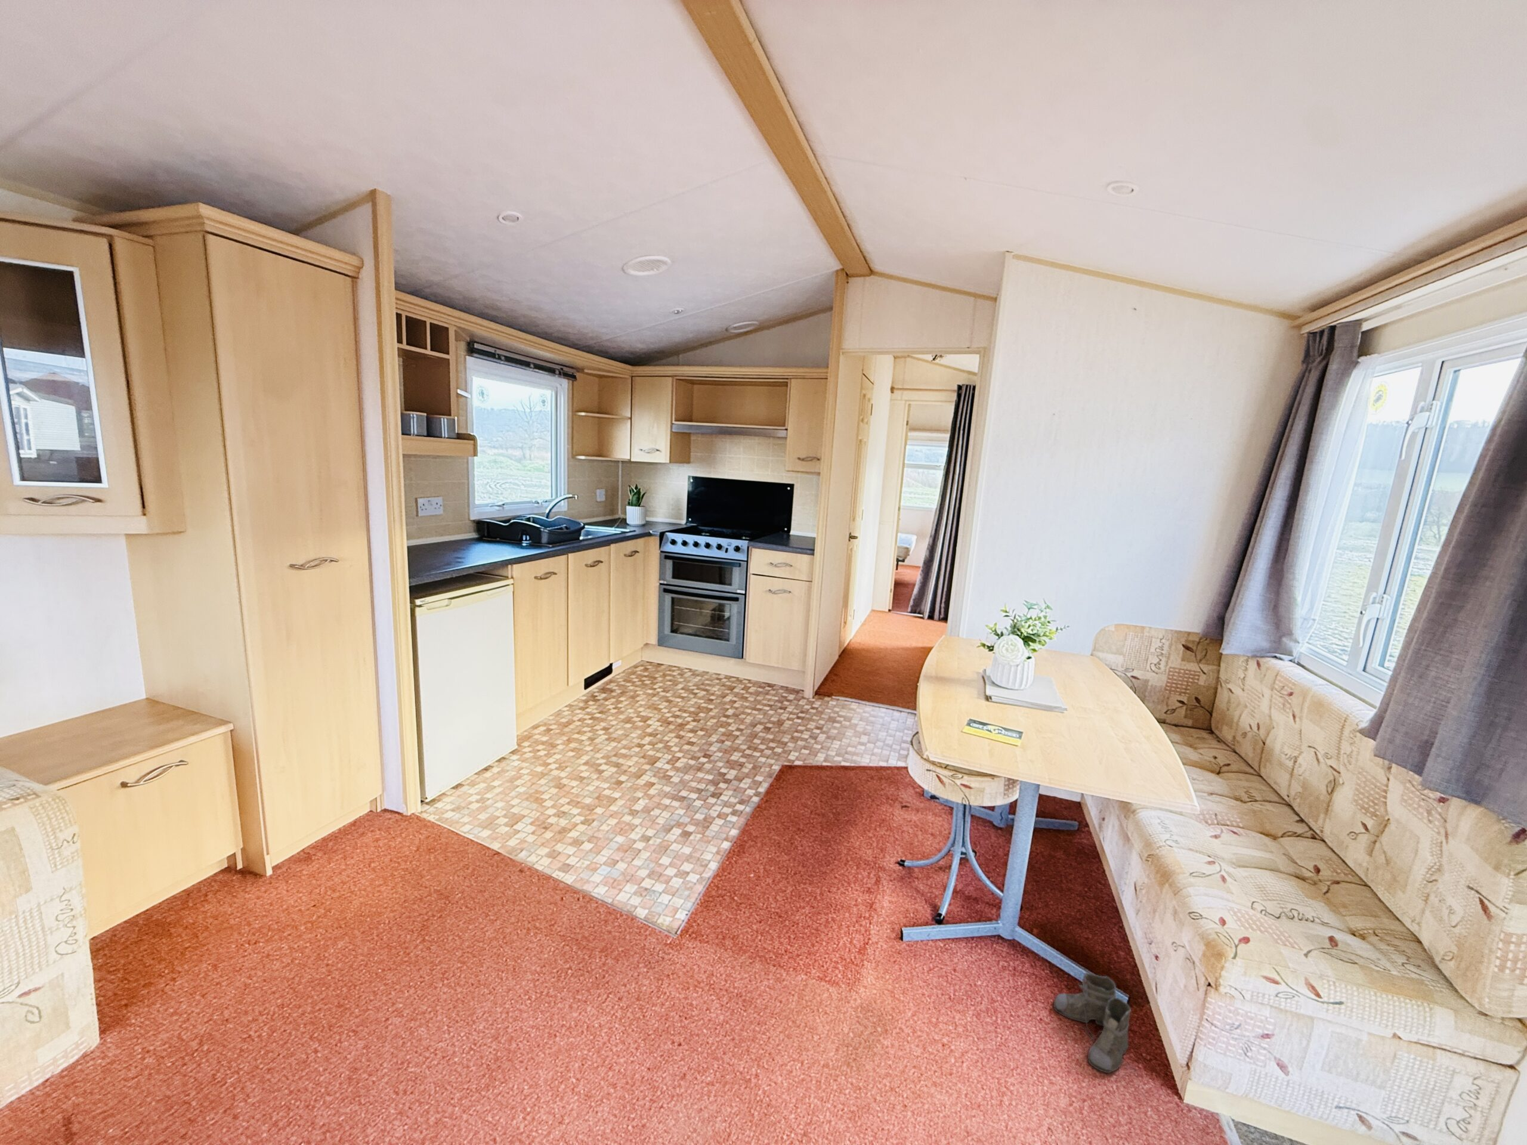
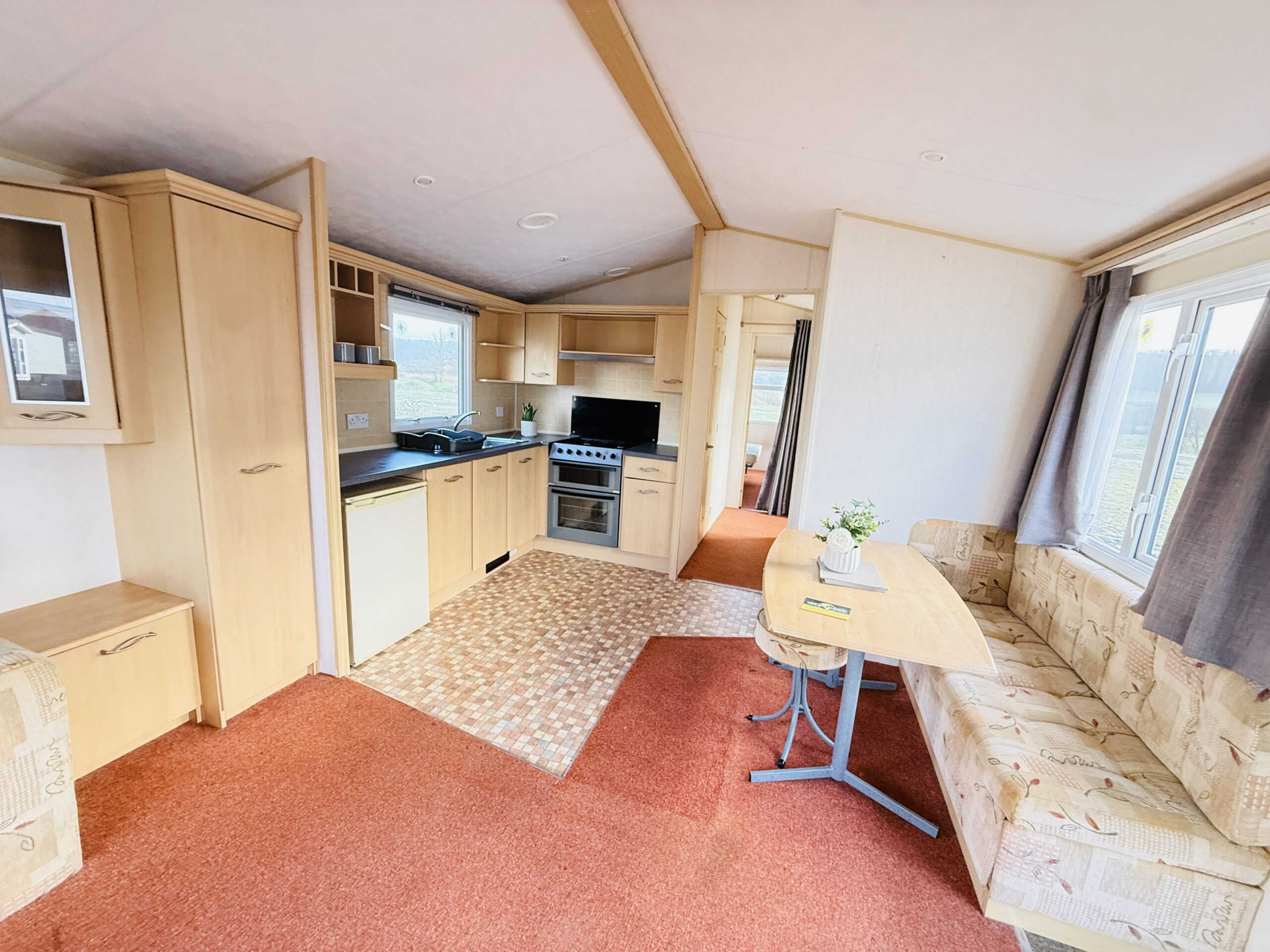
- boots (1095, 1011)
